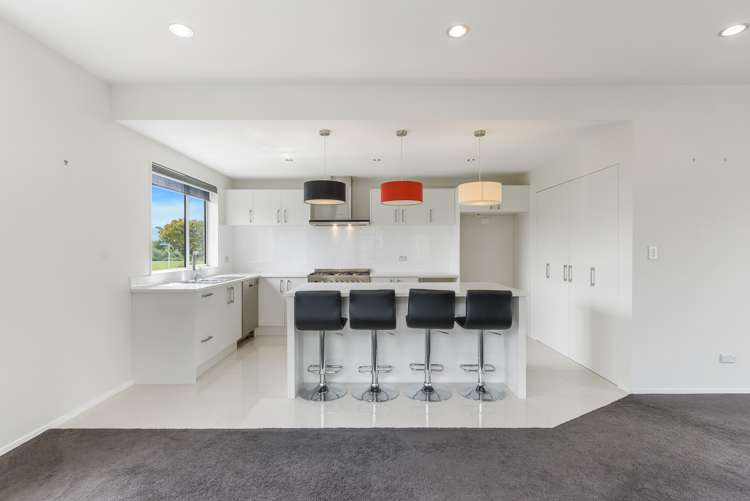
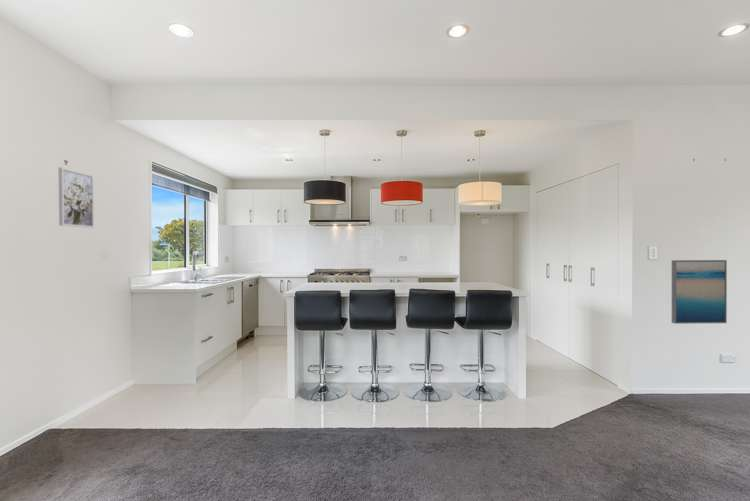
+ wall art (699, 291)
+ wall art (77, 199)
